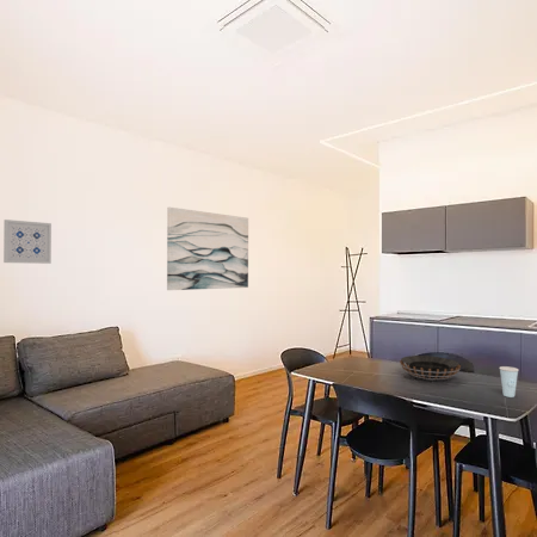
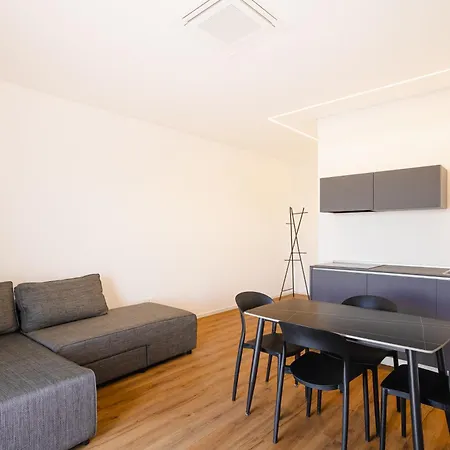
- cup (508, 381)
- decorative bowl (430, 369)
- wall art (27, 242)
- wall art (211, 251)
